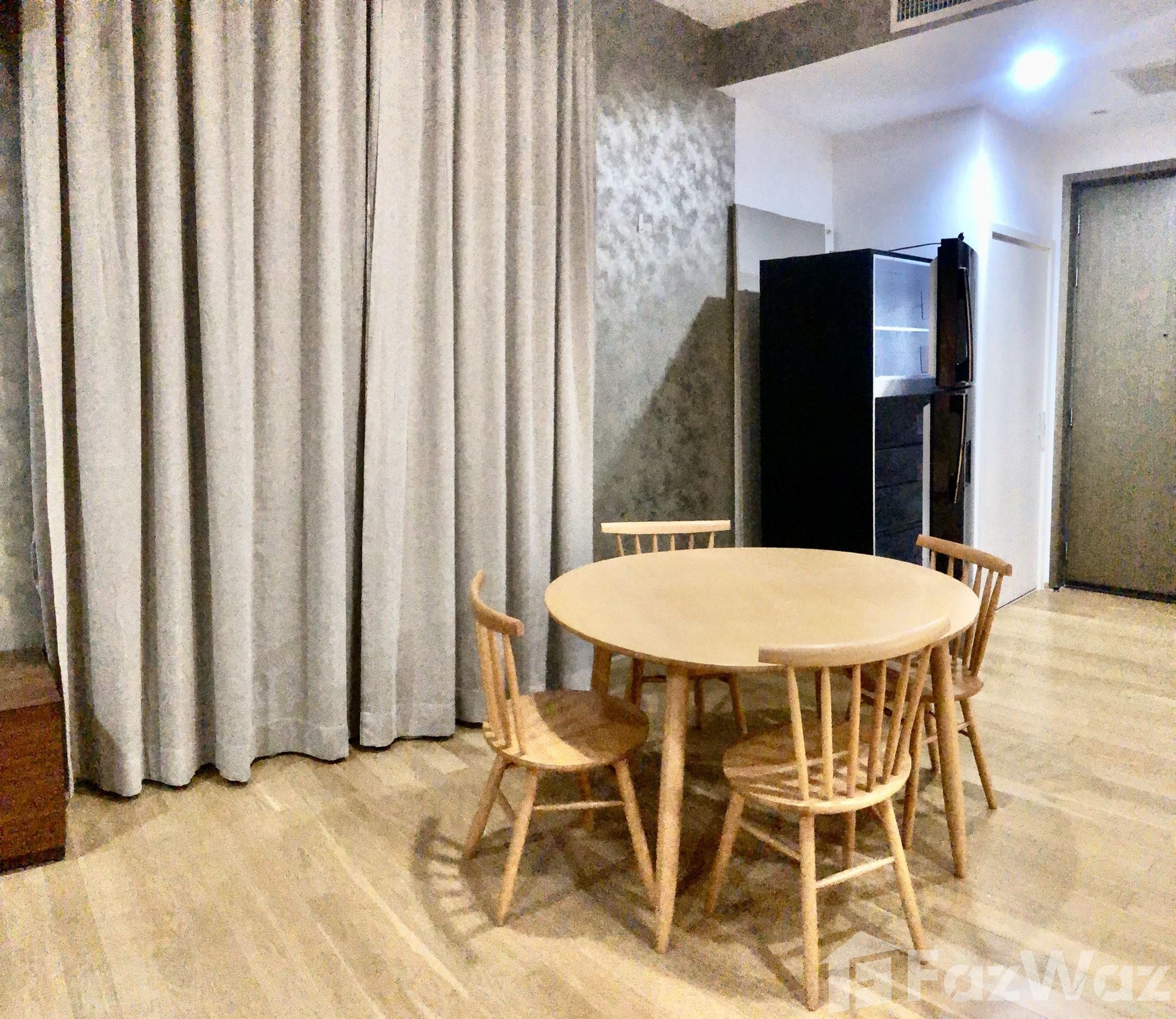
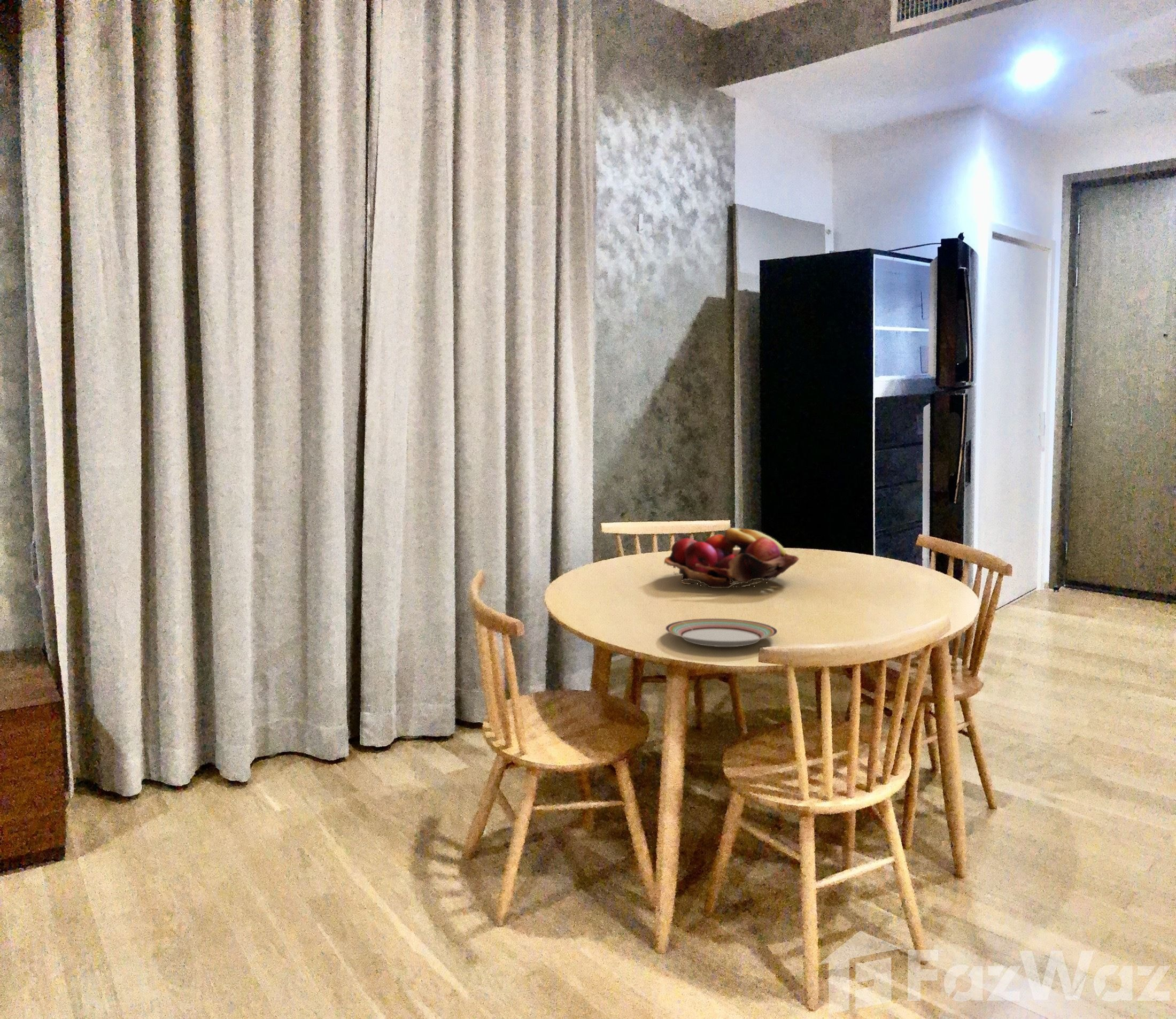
+ fruit basket (732, 555)
+ plate (721, 634)
